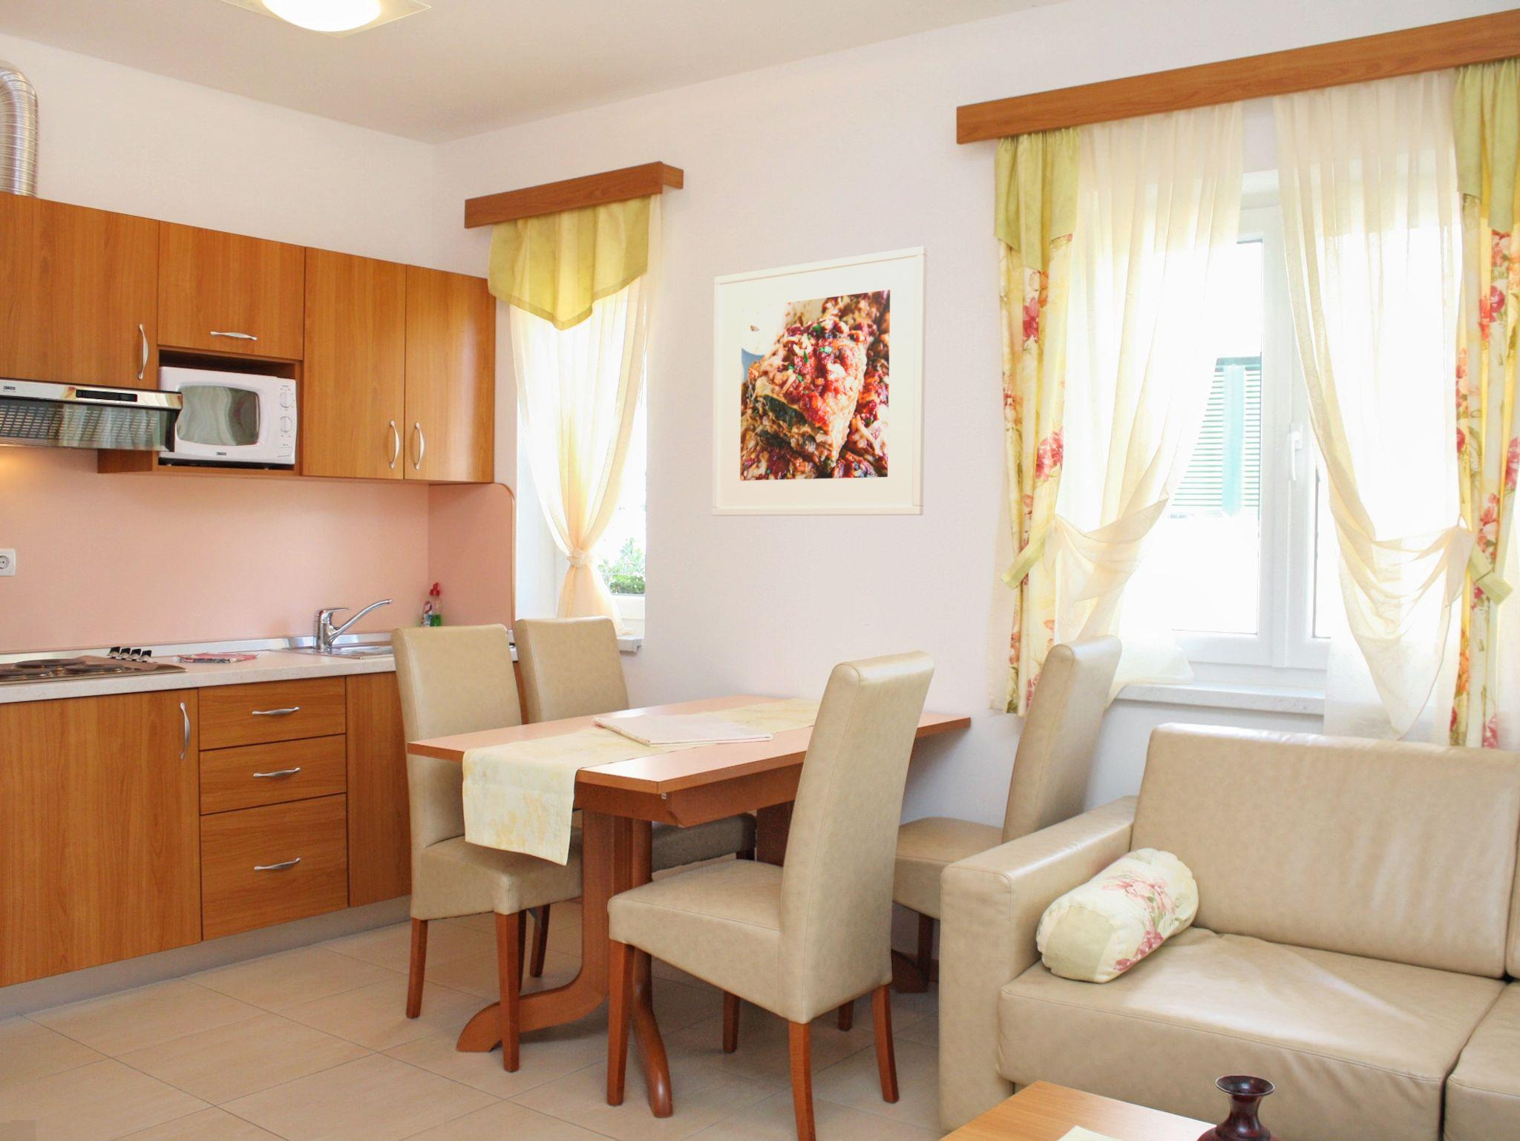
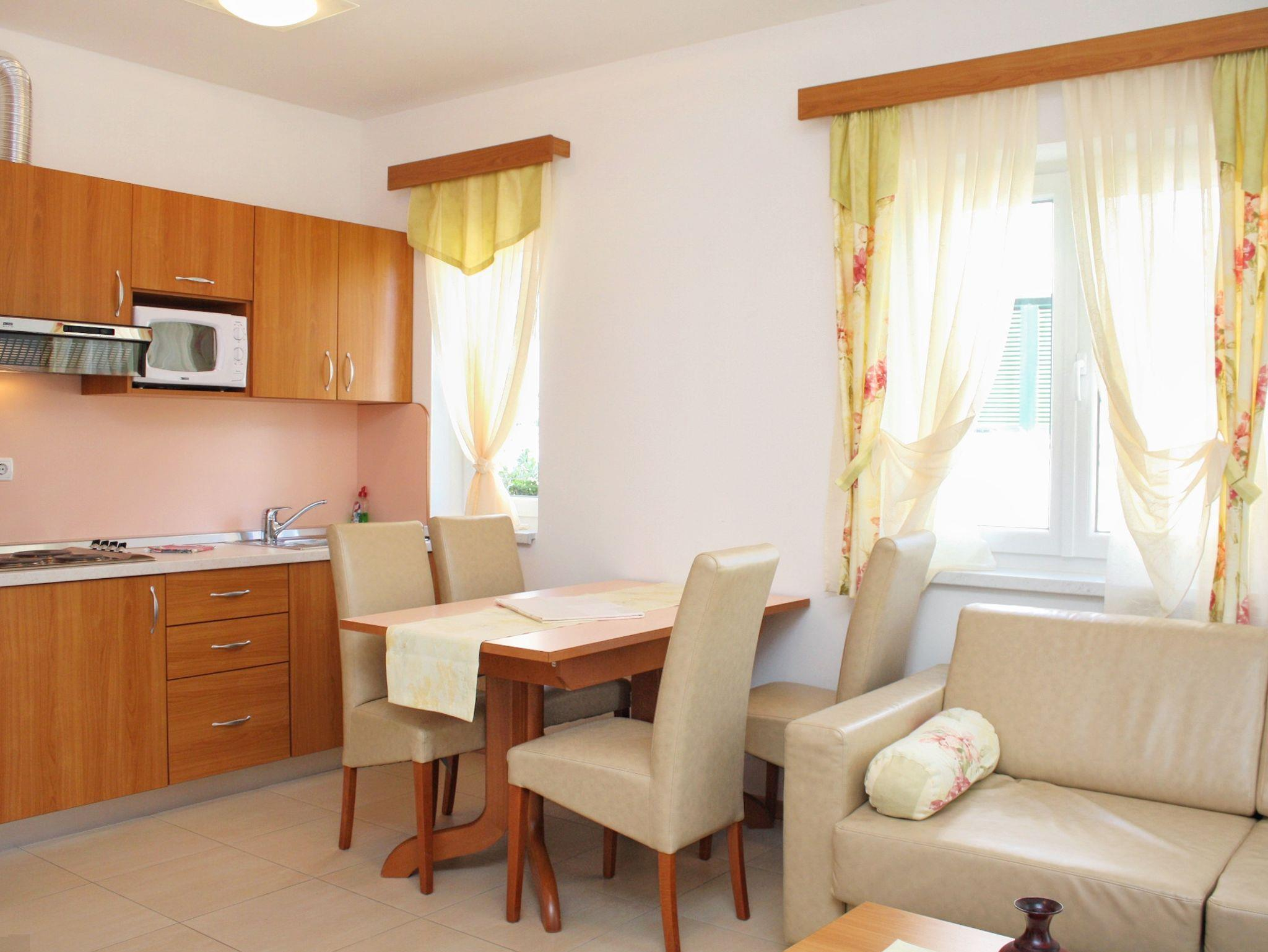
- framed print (813, 388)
